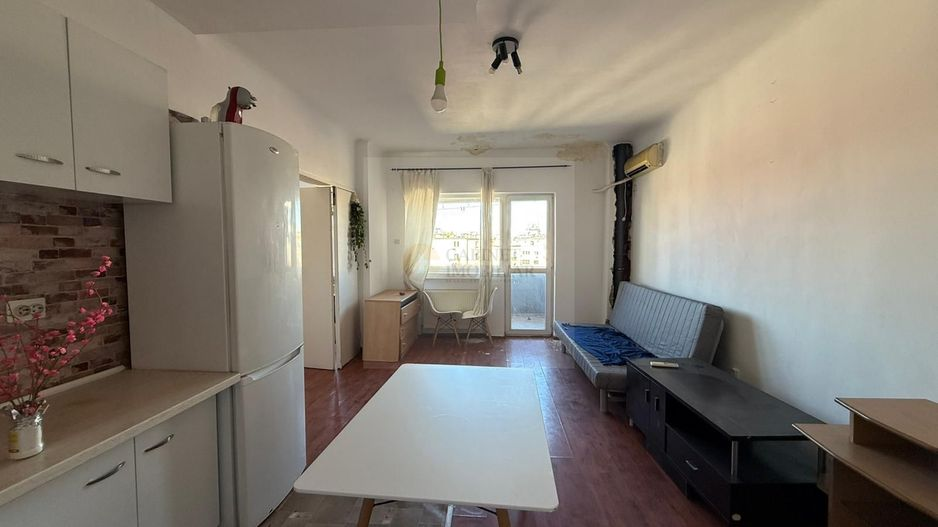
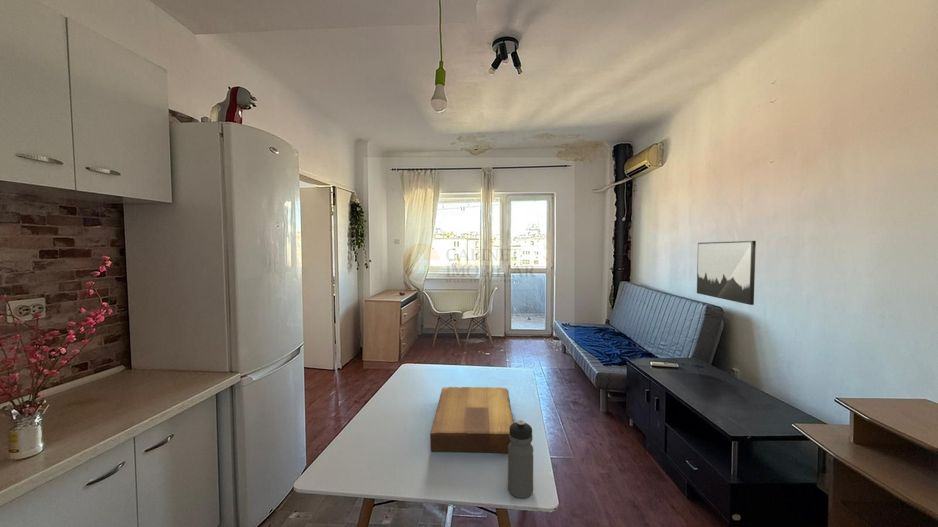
+ wall art (722, 270)
+ cutting board (474, 414)
+ water bottle (520, 455)
